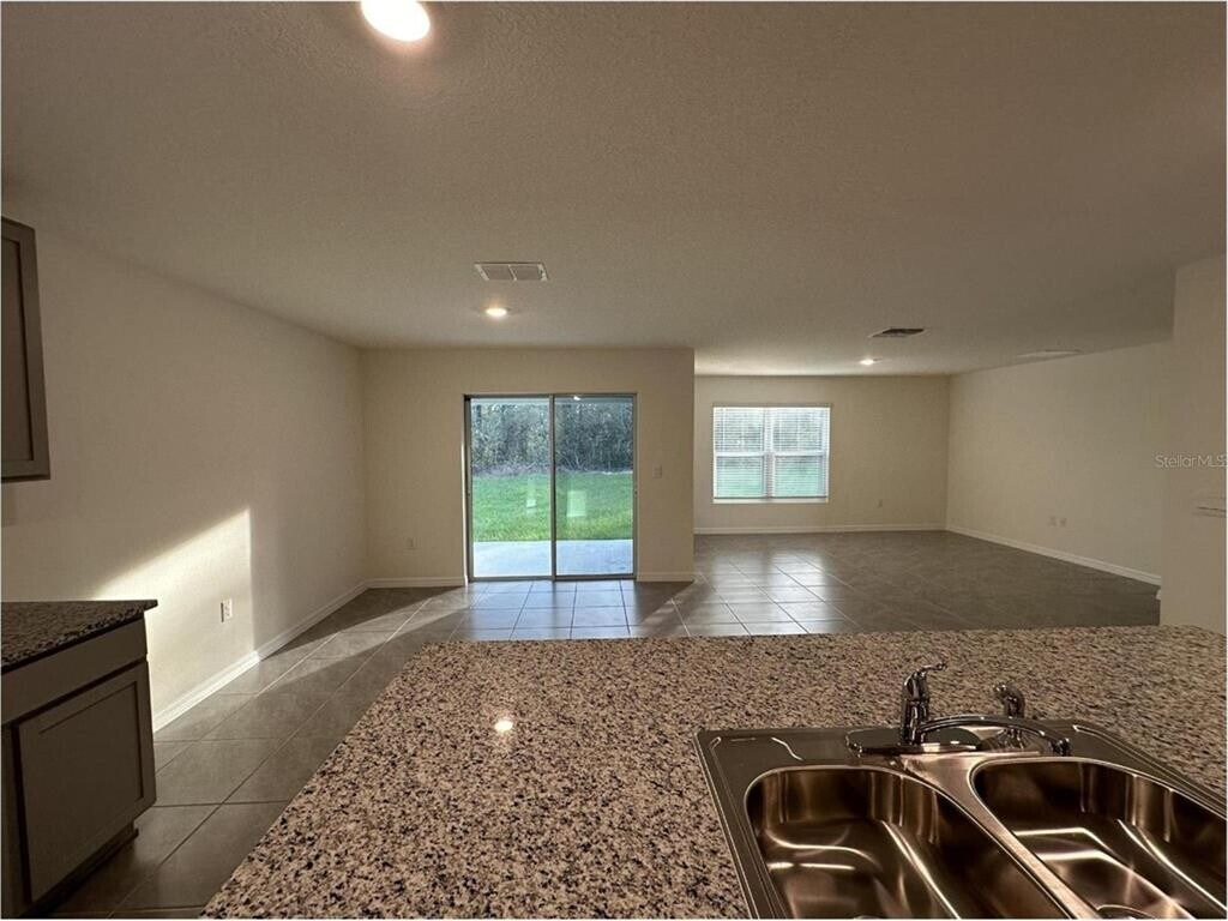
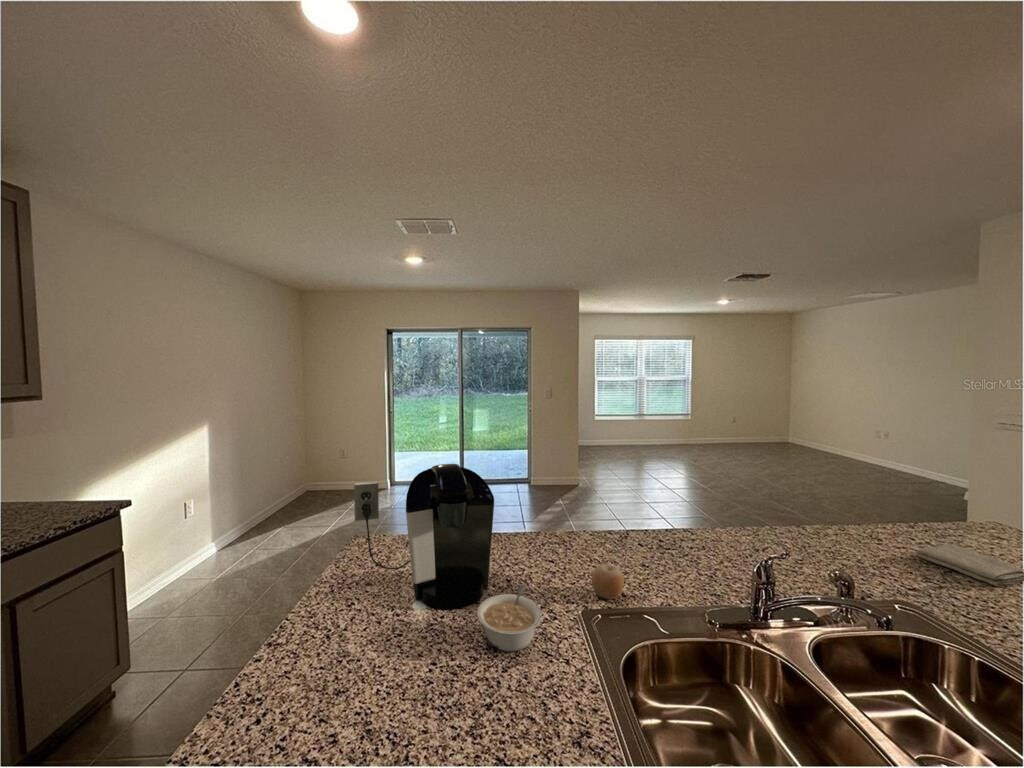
+ fruit (607, 578)
+ coffee maker (424, 528)
+ legume (508, 620)
+ washcloth (969, 562)
